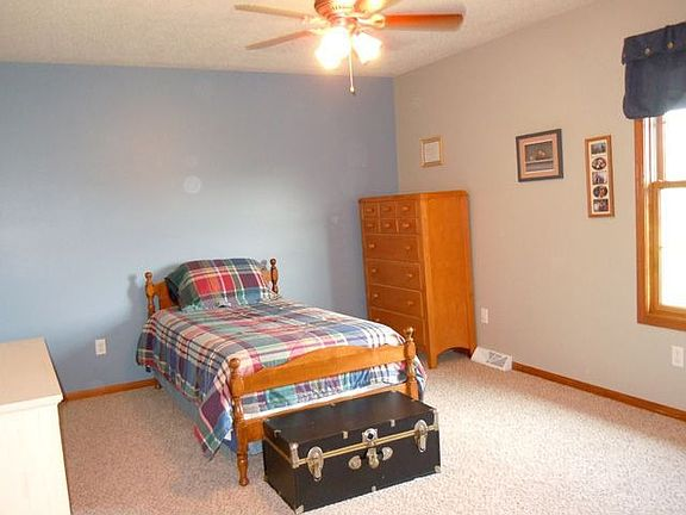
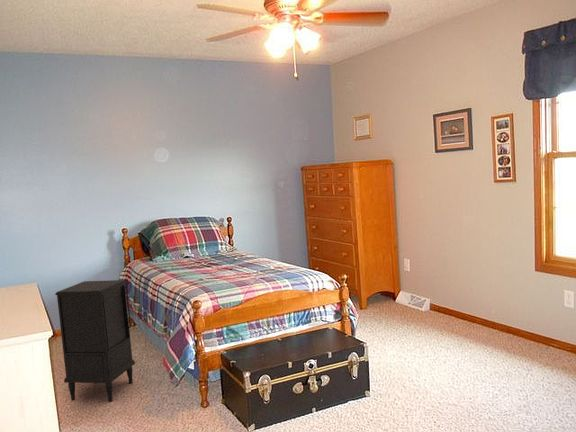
+ nightstand (97, 338)
